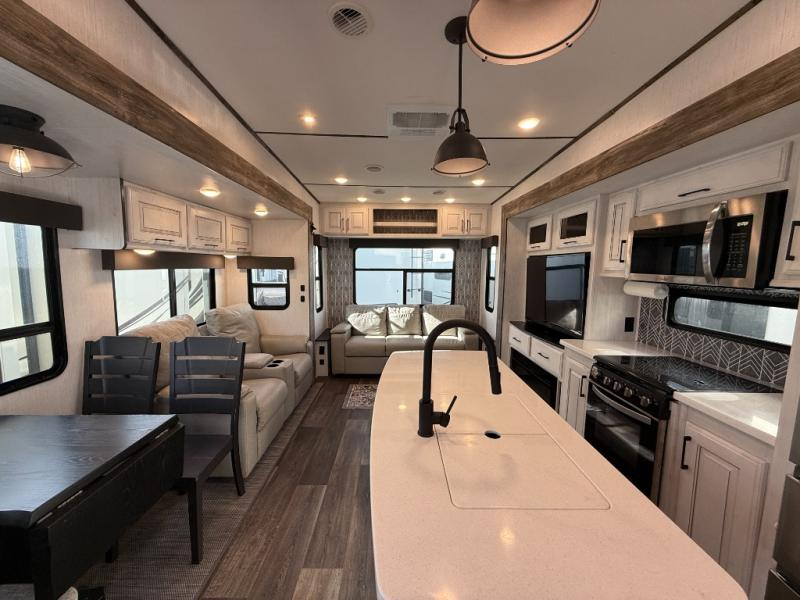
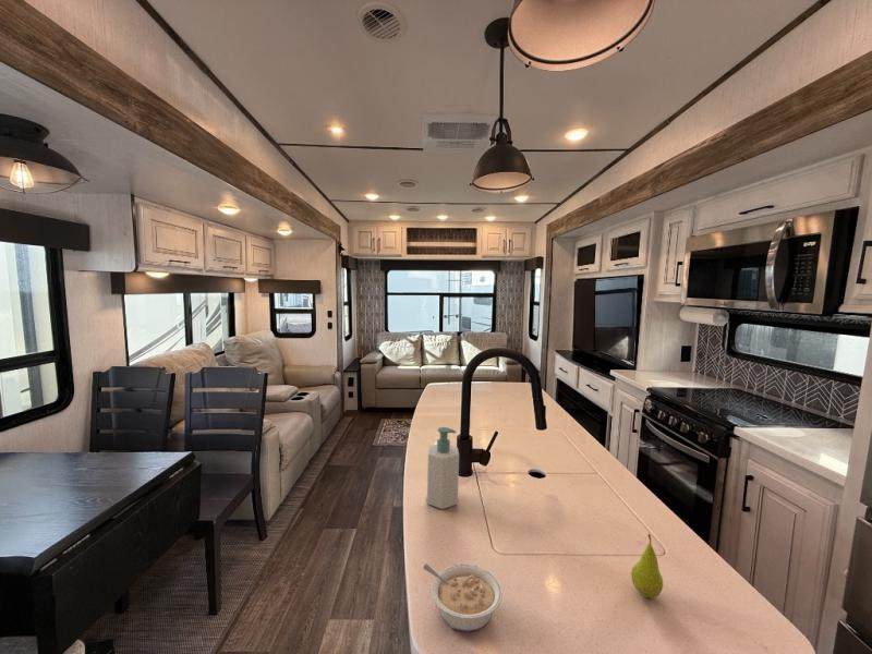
+ legume (462, 597)
+ fruit (647, 567)
+ soap bottle (443, 464)
